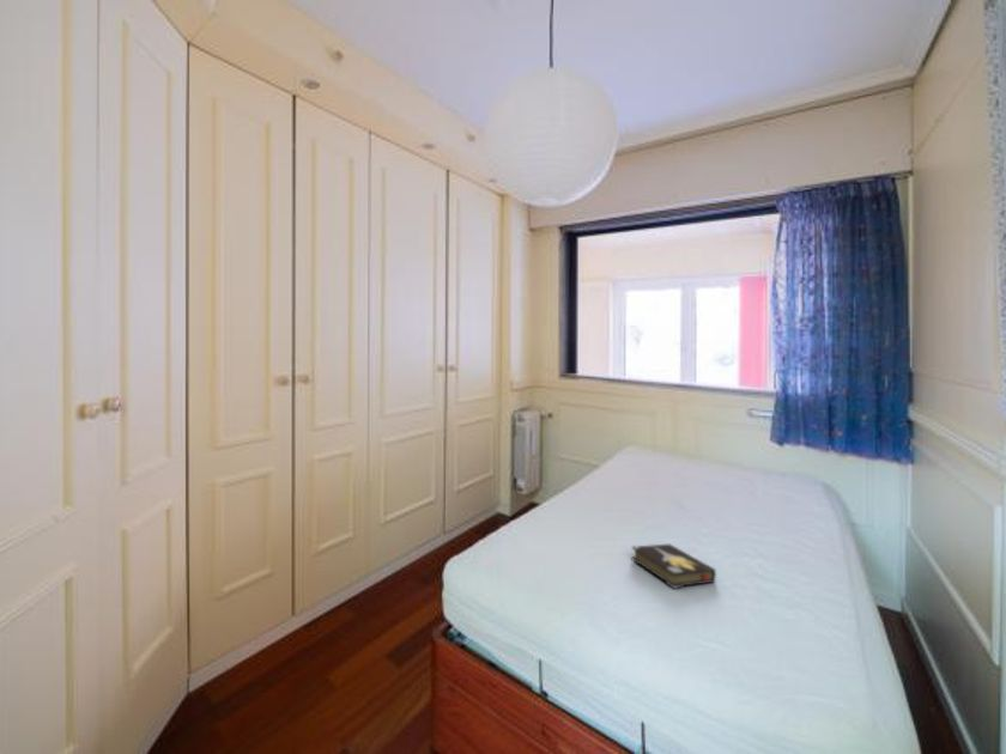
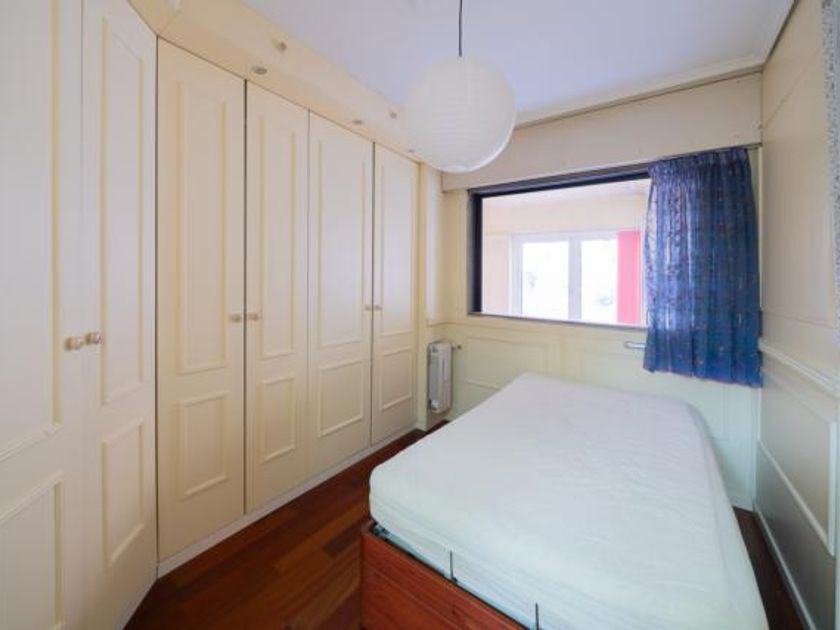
- hardback book (671, 563)
